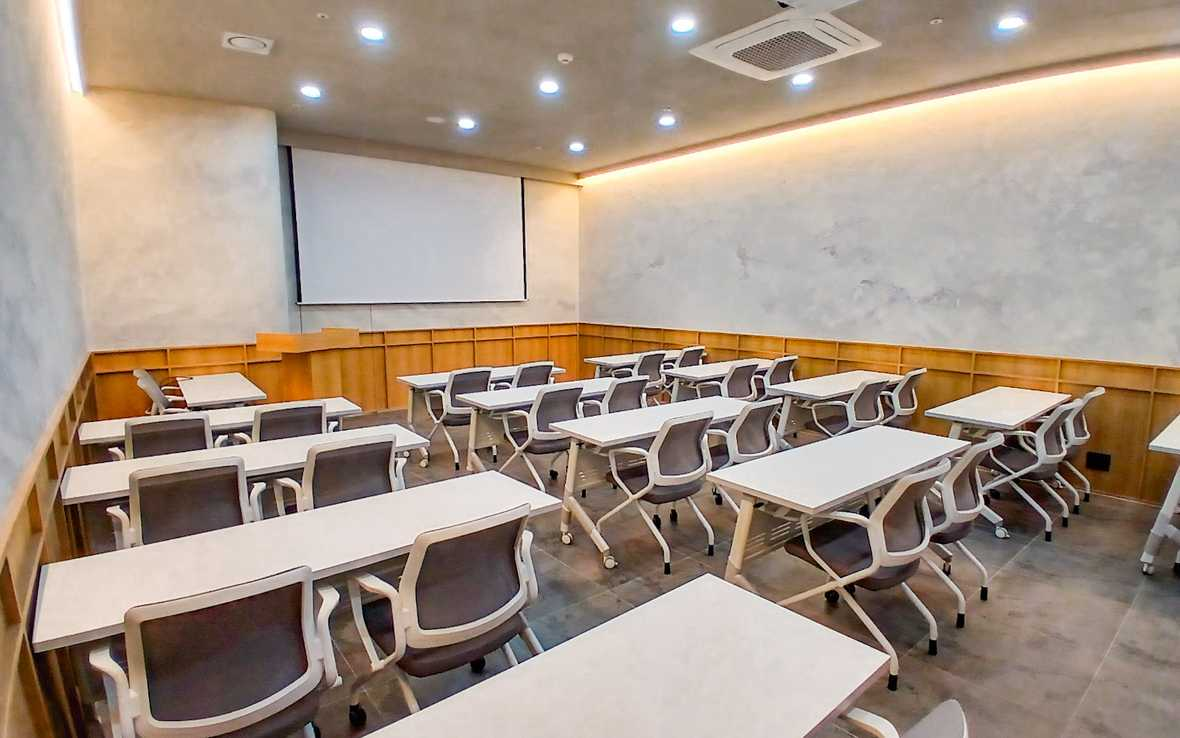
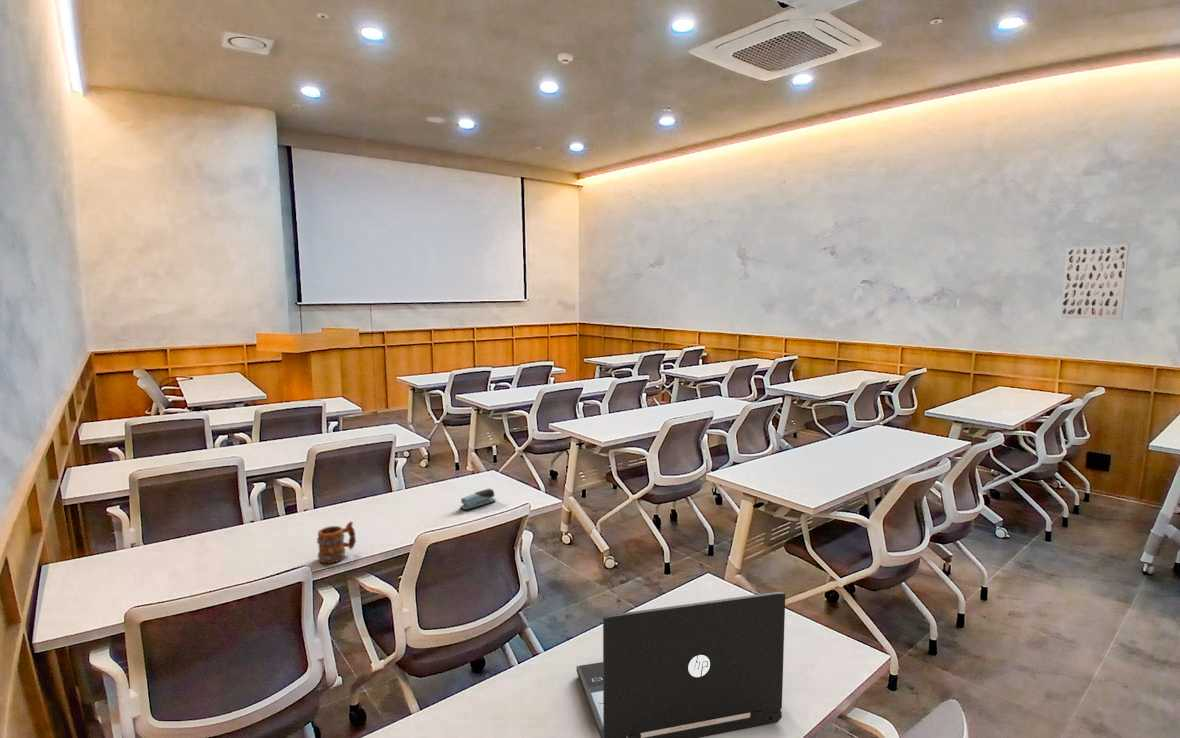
+ wall art (1093, 282)
+ mug (336, 541)
+ stapler (478, 498)
+ laptop (673, 636)
